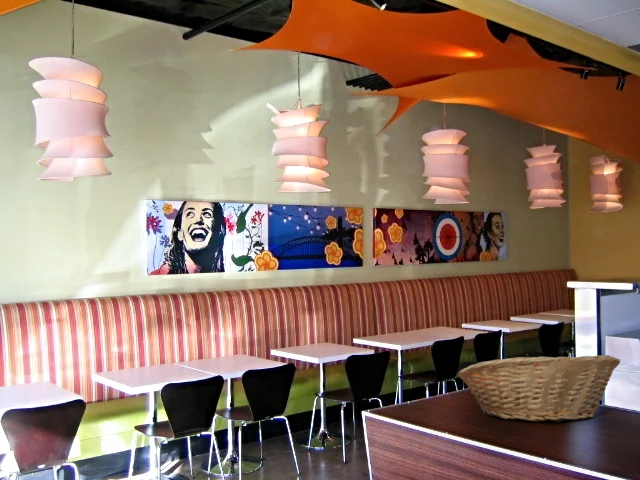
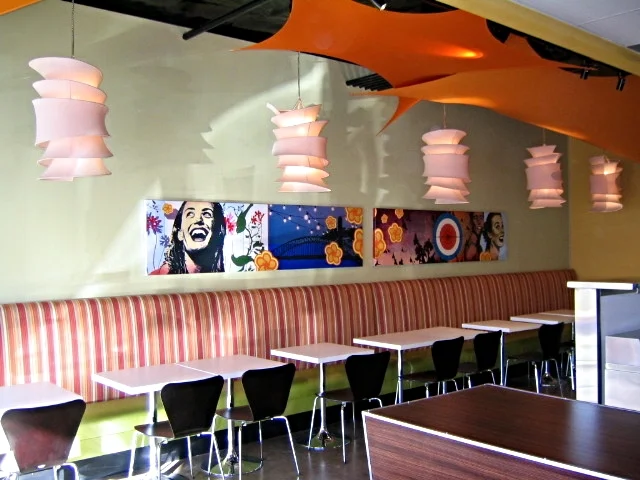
- fruit basket (538, 381)
